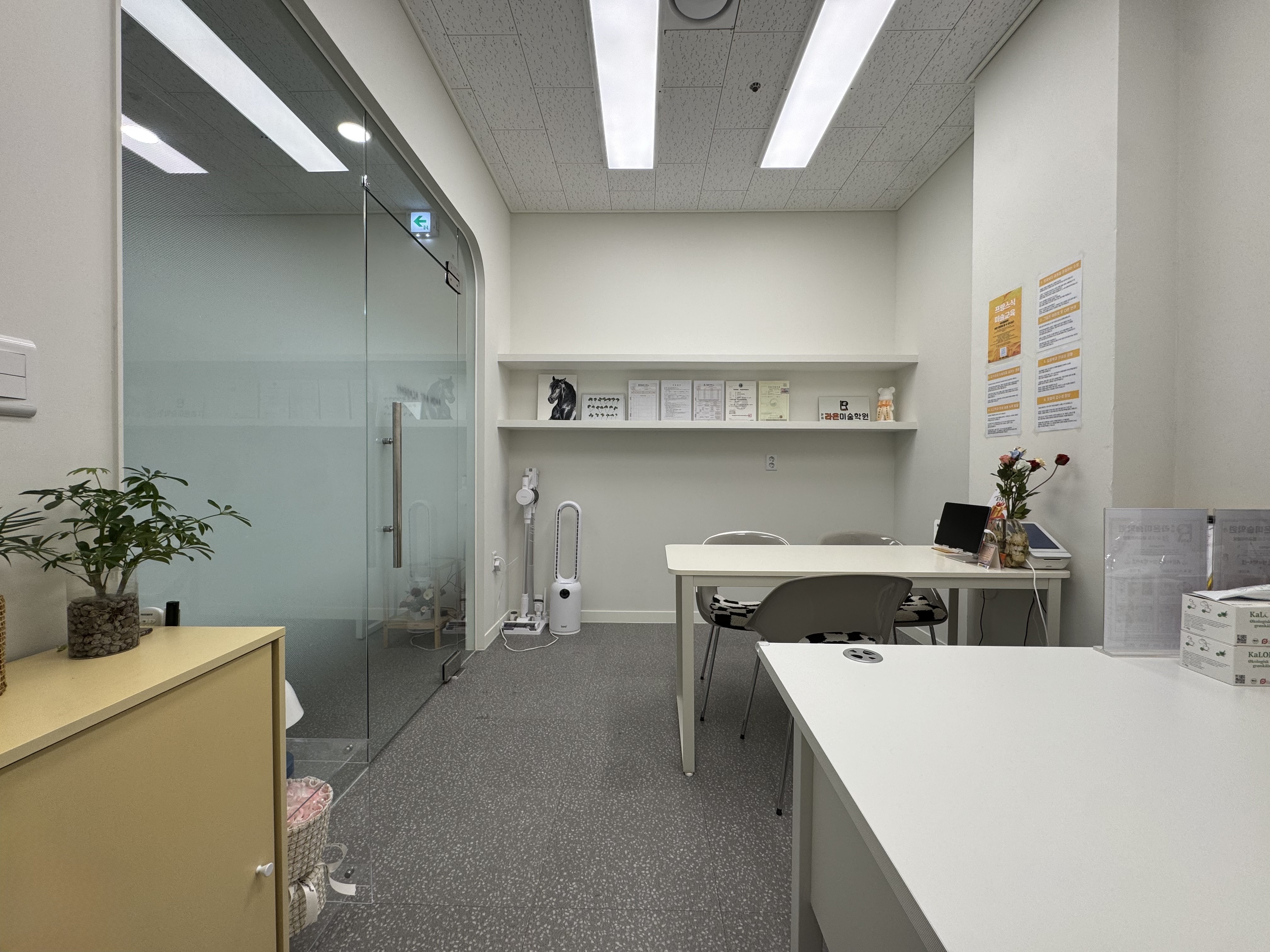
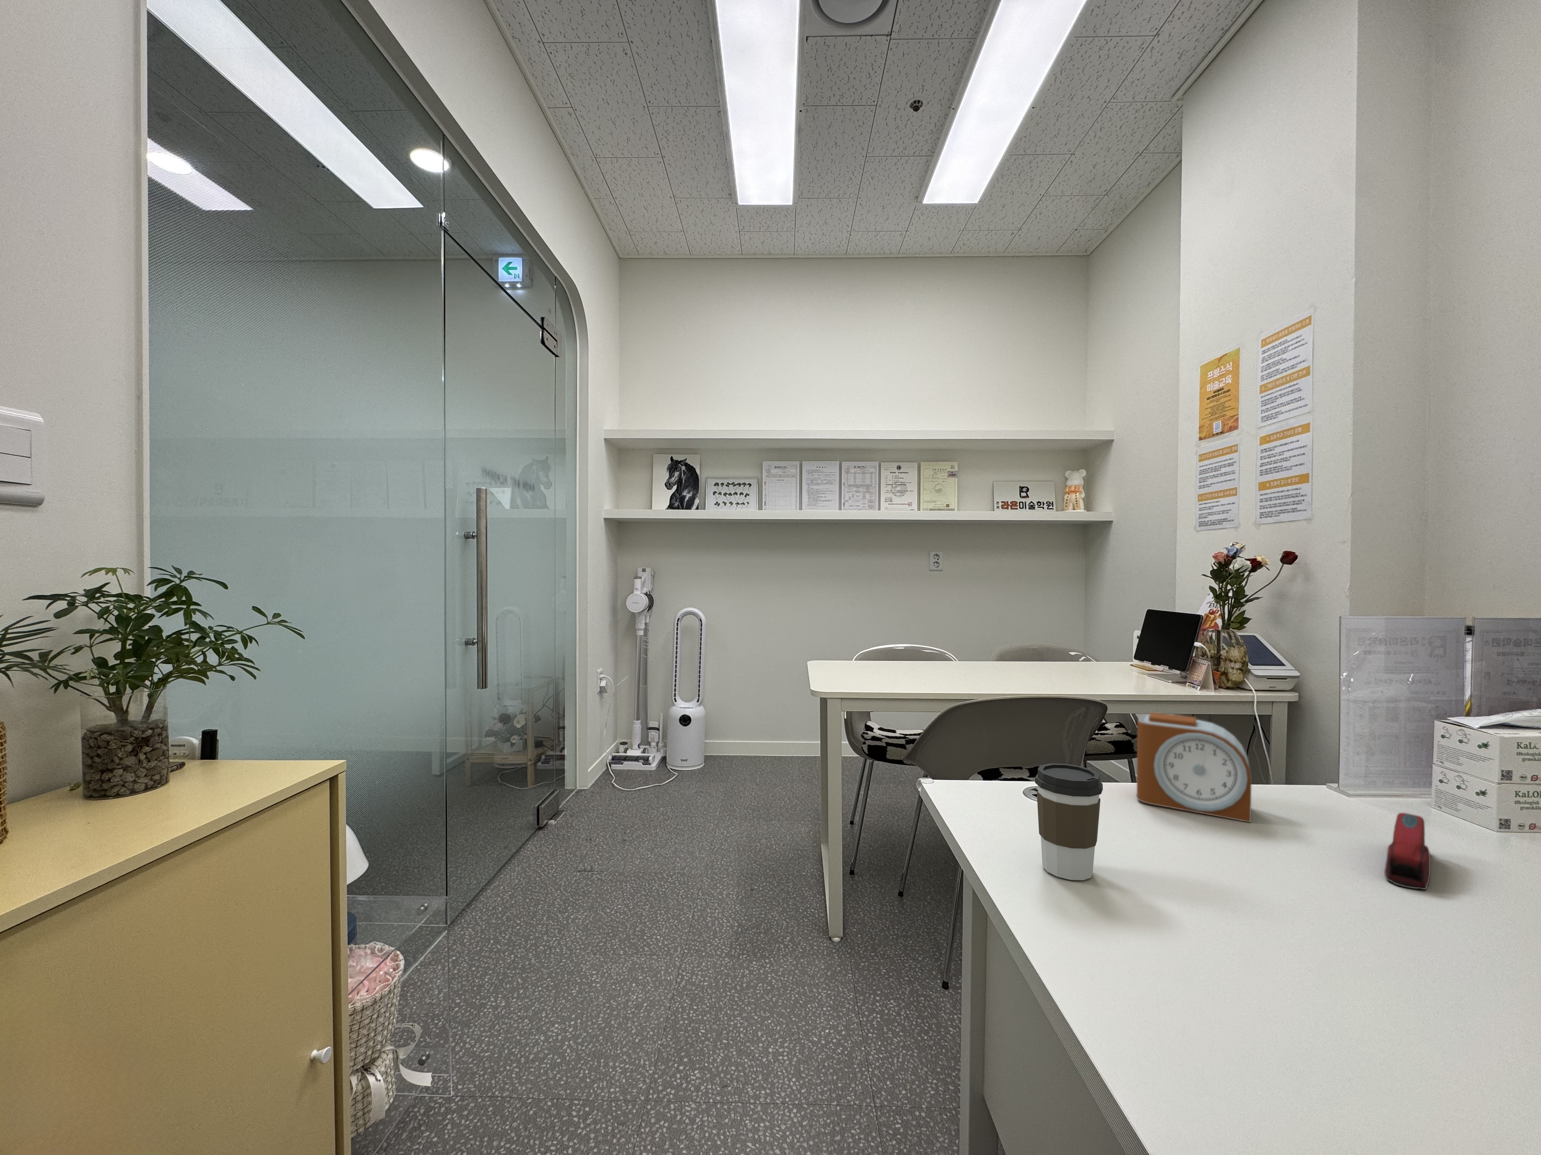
+ coffee cup (1068, 820)
+ stapler (1409, 846)
+ alarm clock (1192, 762)
